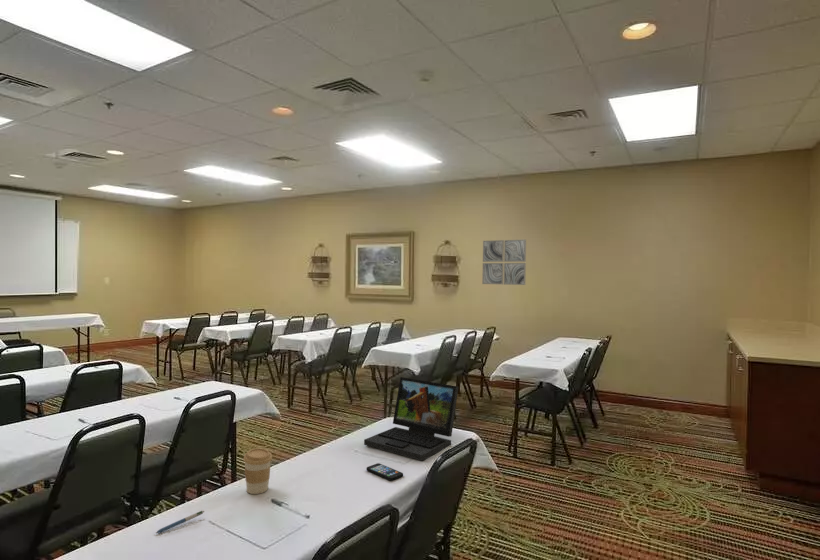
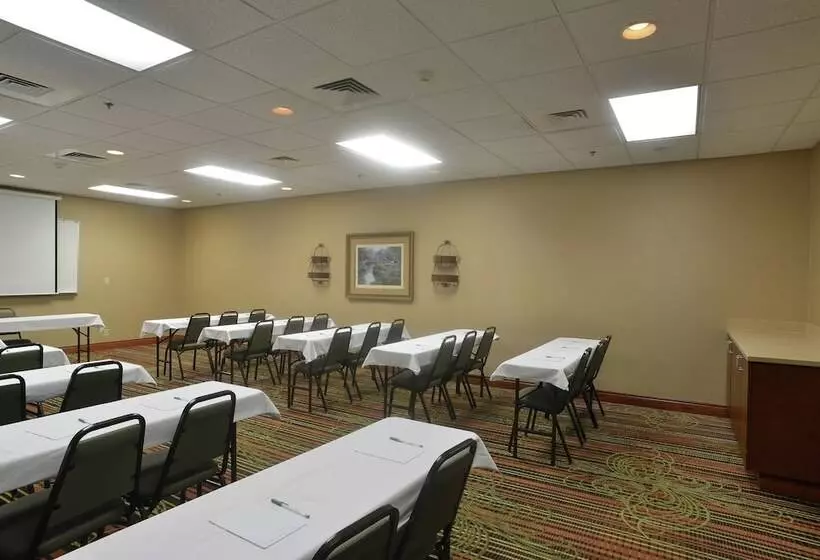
- coffee cup (257, 470)
- wall art (503, 261)
- laptop (411, 414)
- pen (180, 521)
- smartphone (384, 471)
